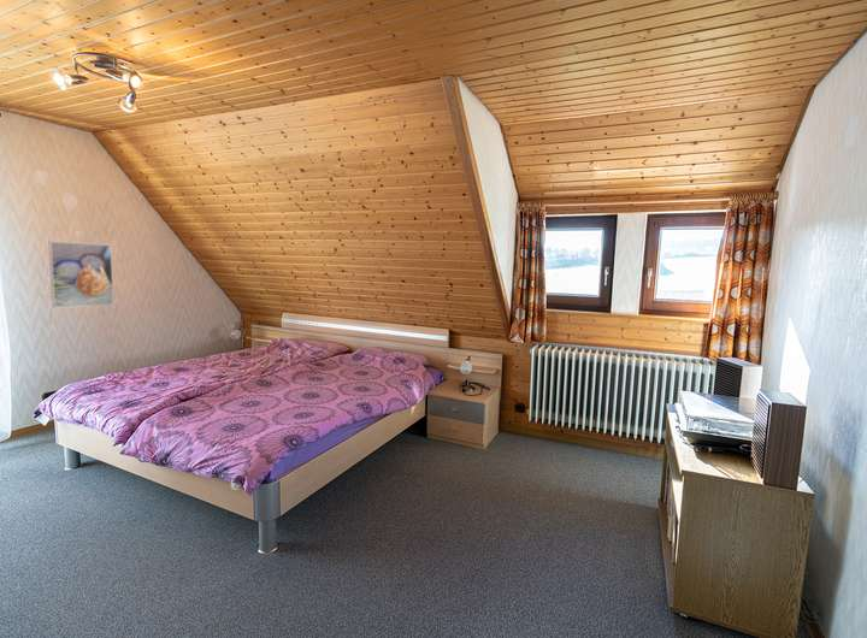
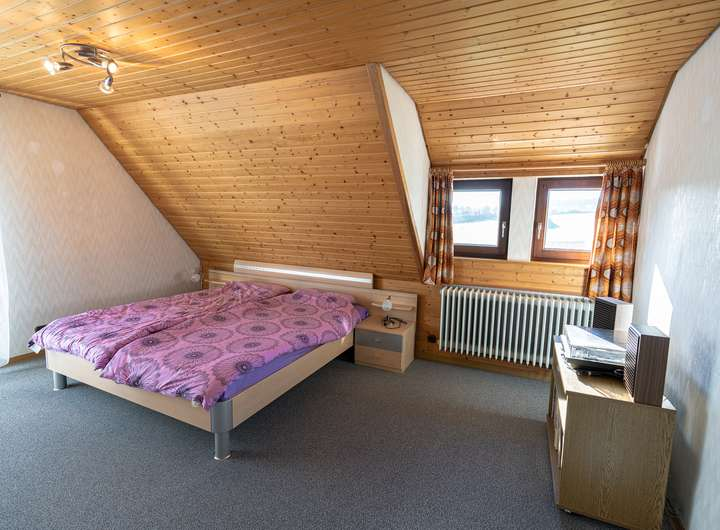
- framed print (82, 274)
